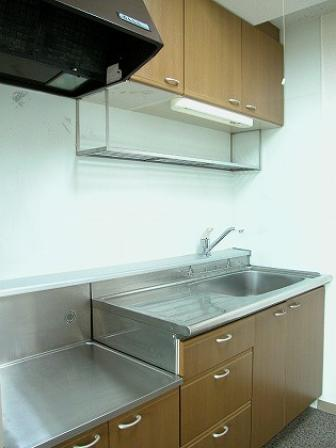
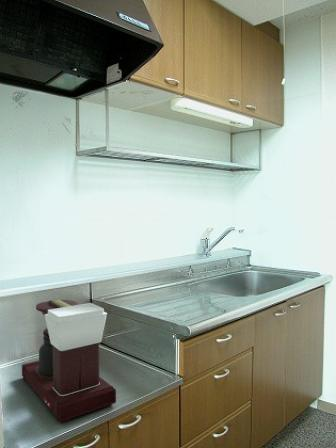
+ coffee maker (65, 347)
